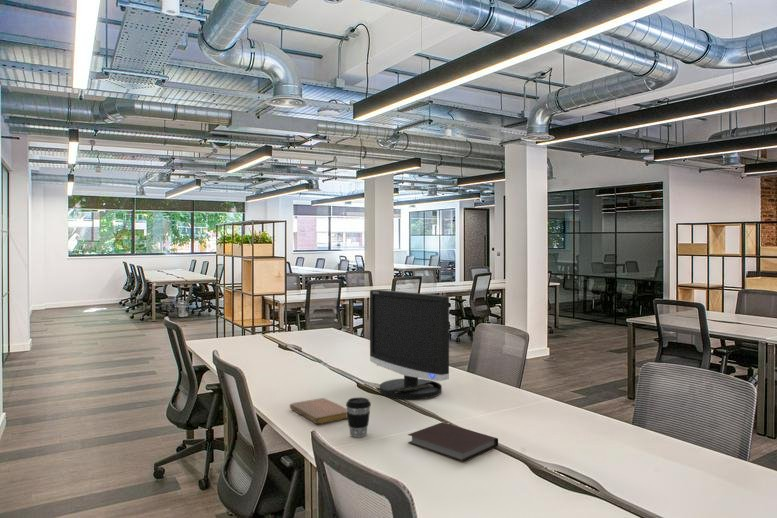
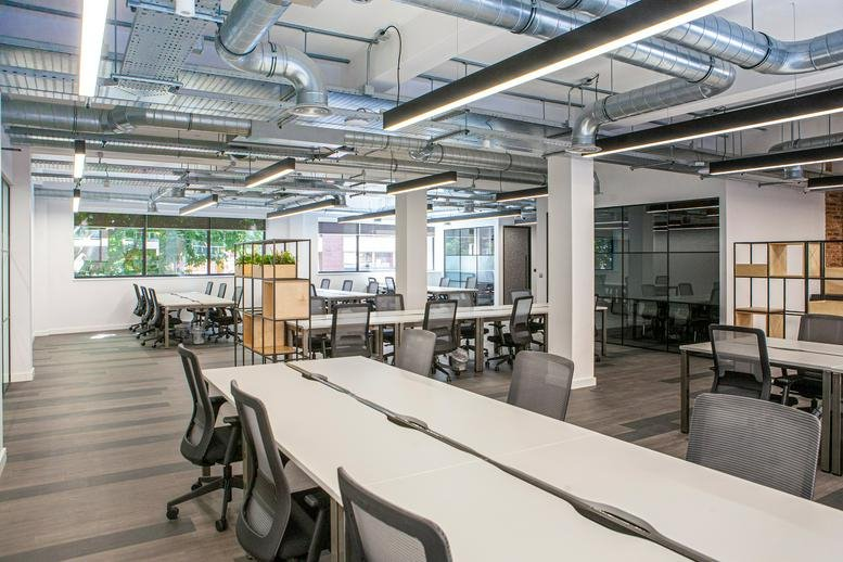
- notebook (320, 410)
- coffee cup (358, 417)
- notebook (452, 440)
- monitor (410, 341)
